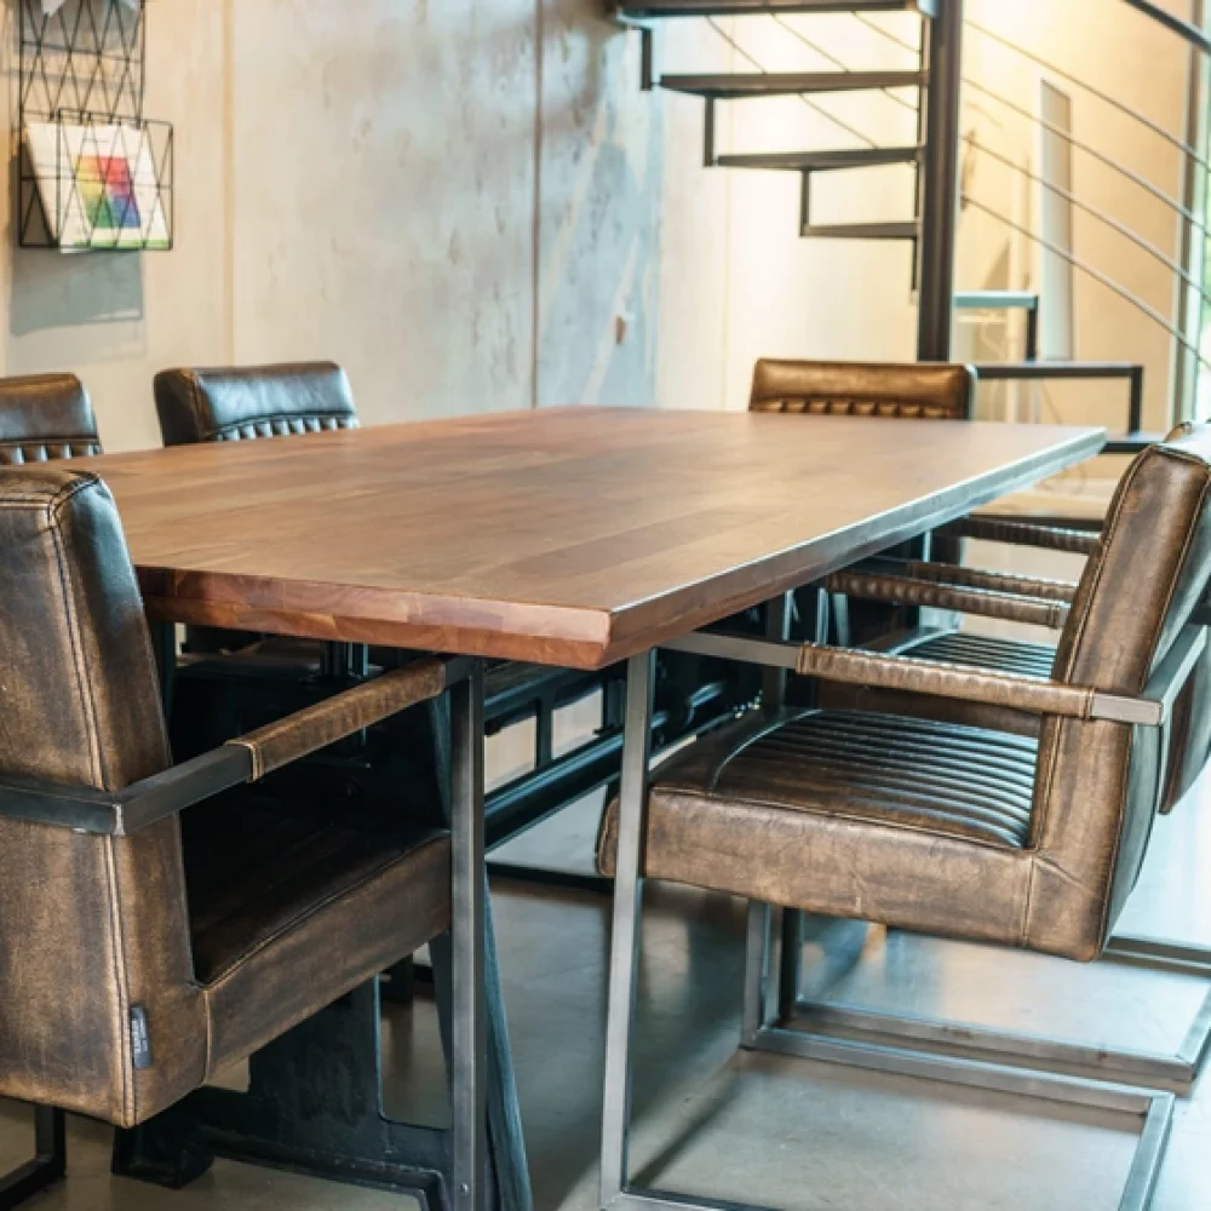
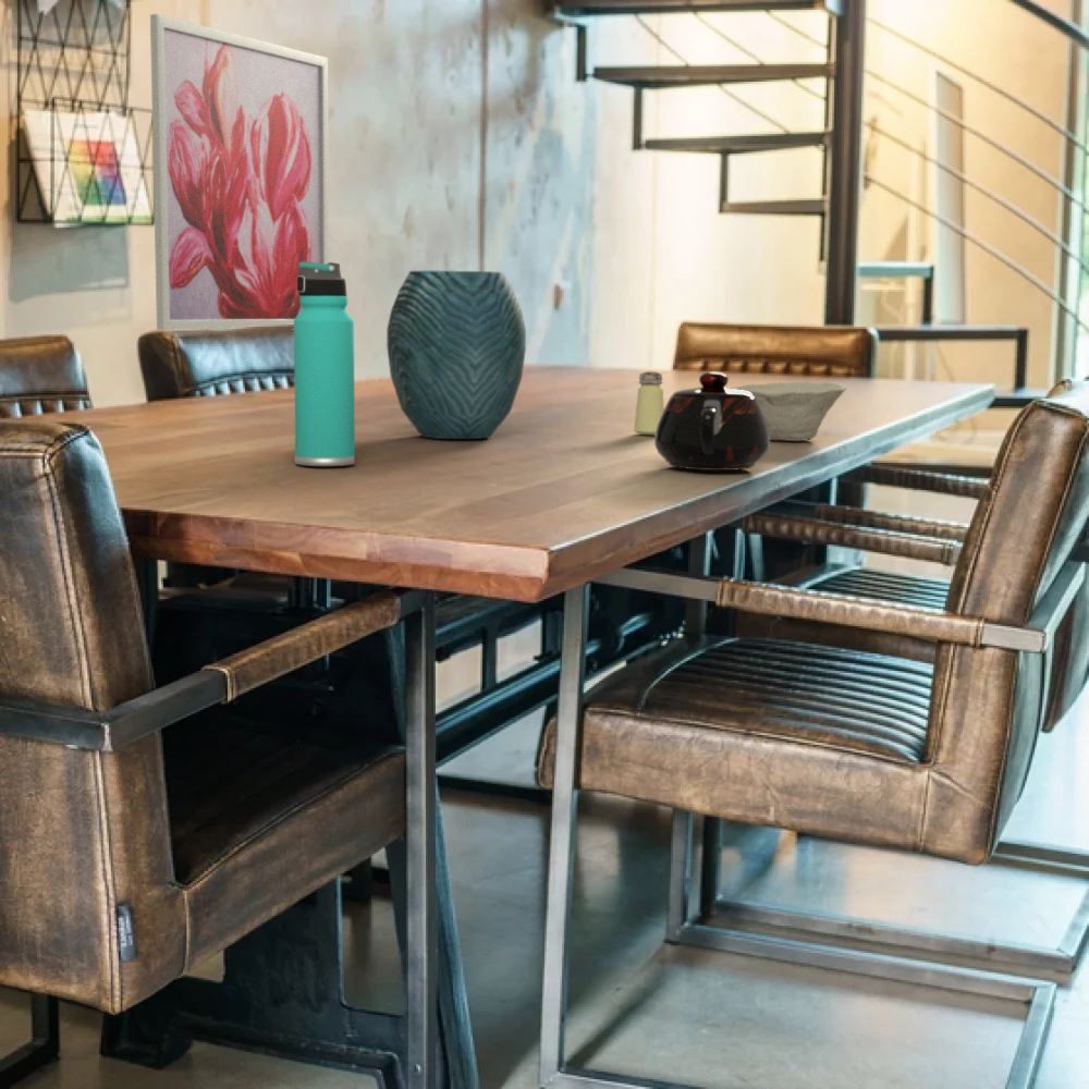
+ bowl (786, 411)
+ saltshaker (650, 402)
+ wall art (247, 185)
+ thermos bottle (323, 364)
+ vase (455, 354)
+ teapot (712, 419)
